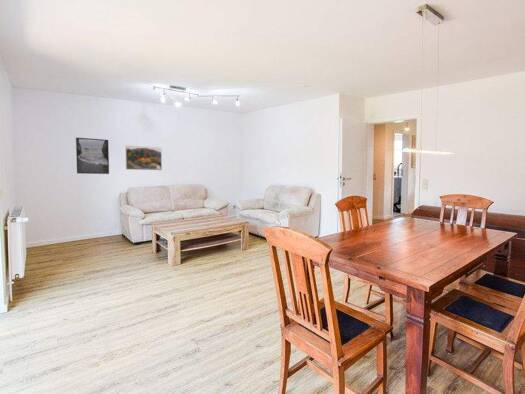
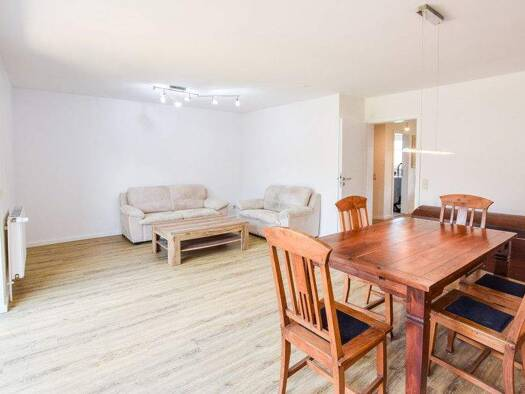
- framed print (144, 158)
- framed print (93, 156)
